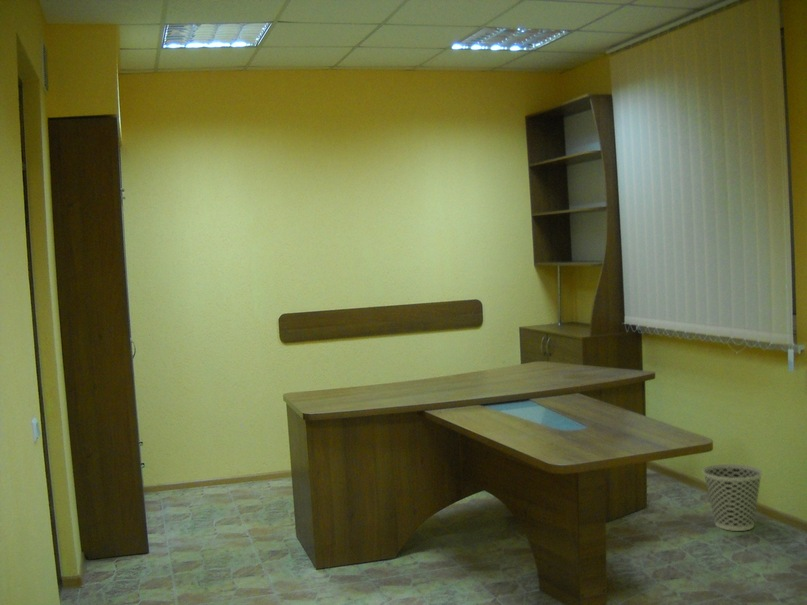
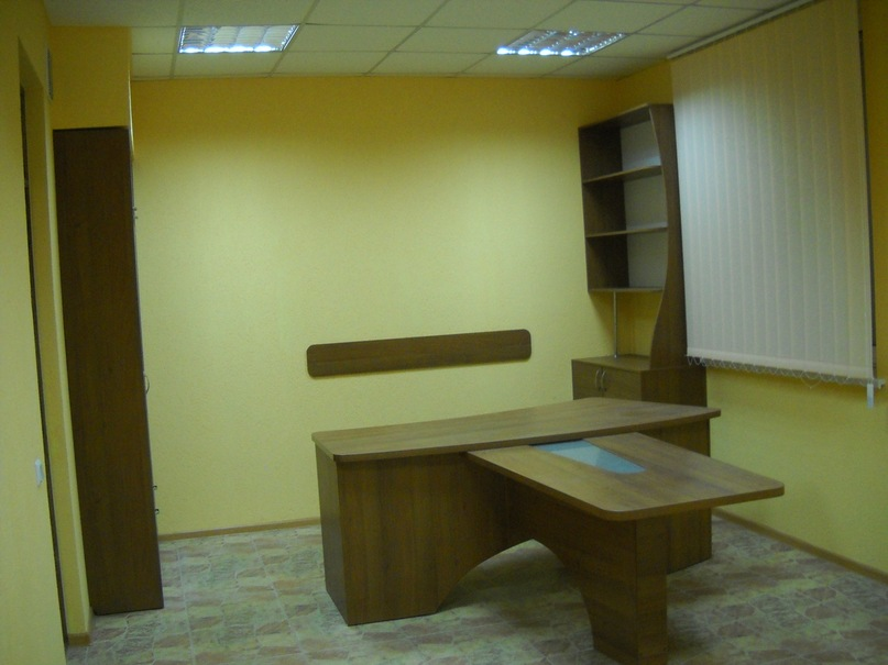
- wastebasket (733, 497)
